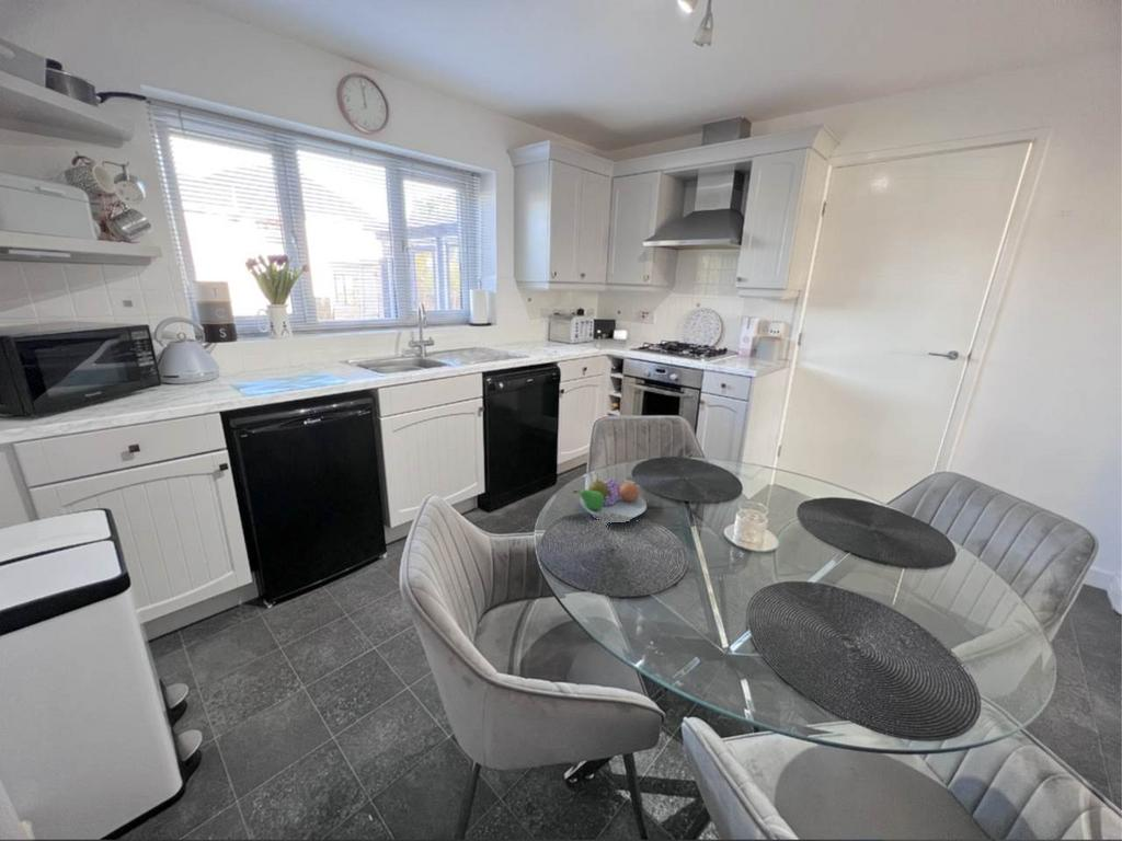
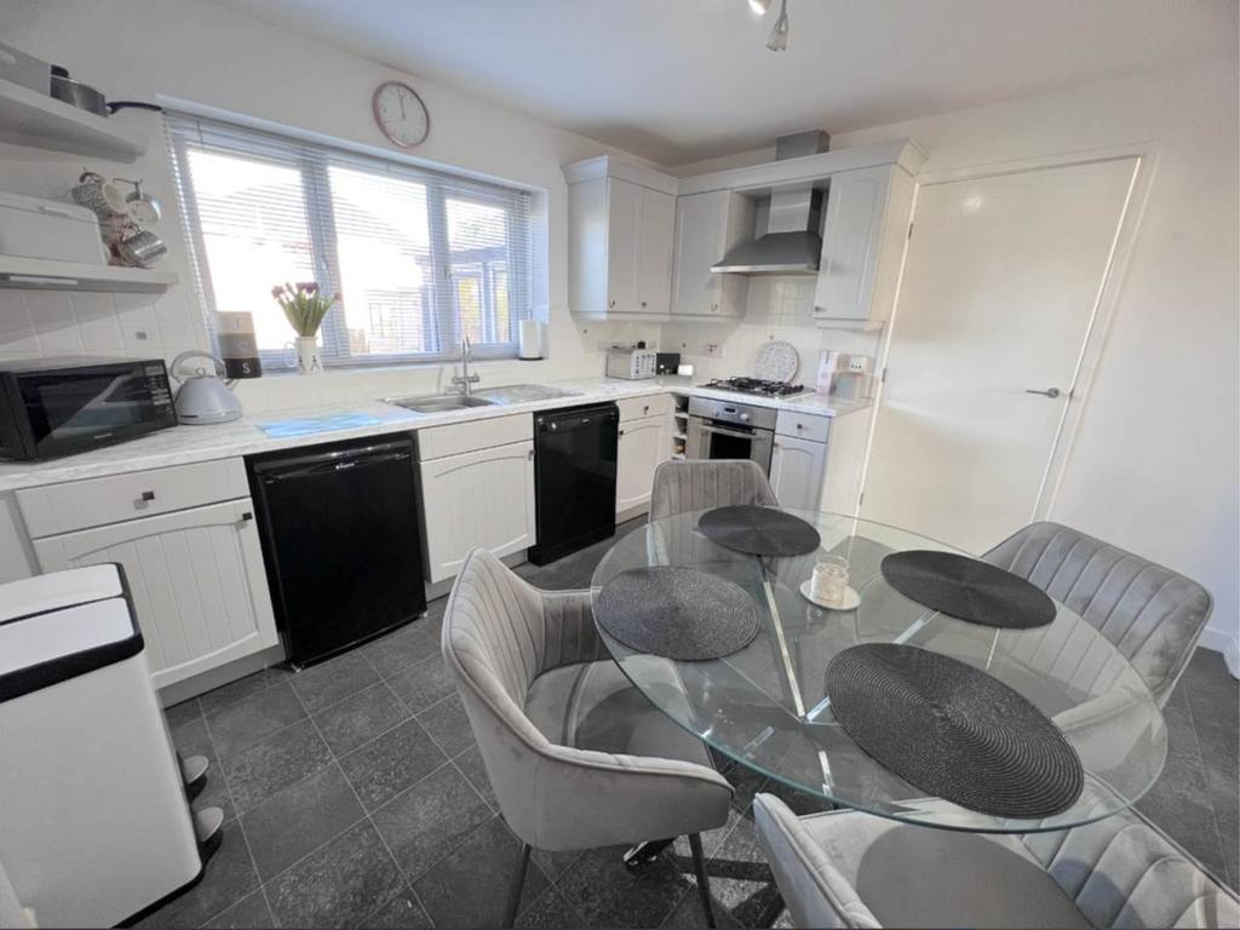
- fruit bowl (610, 495)
